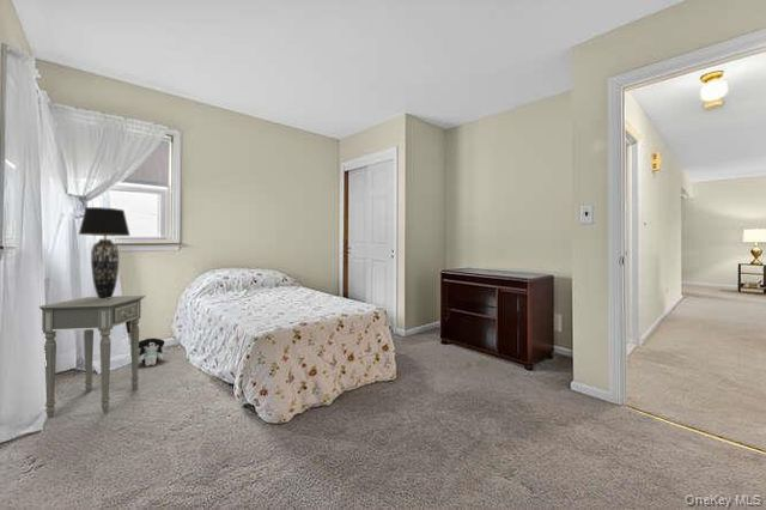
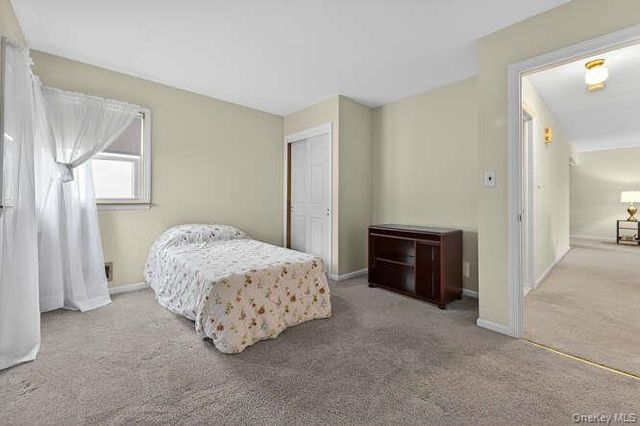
- side table (101, 350)
- plush toy (152, 350)
- table lamp (104, 253)
